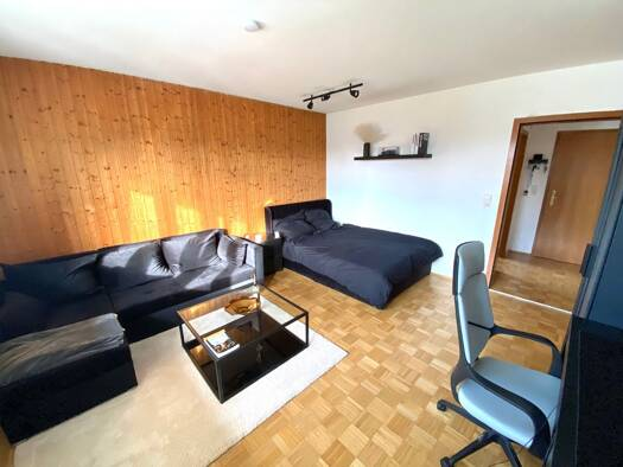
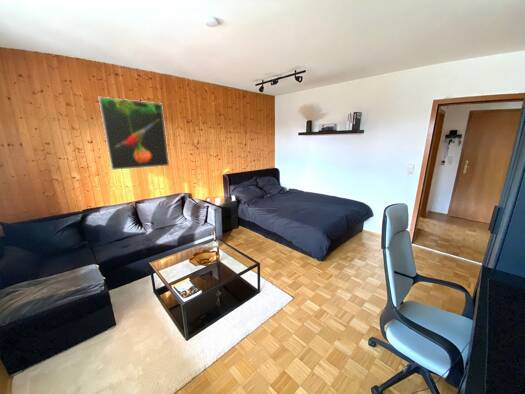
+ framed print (137, 135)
